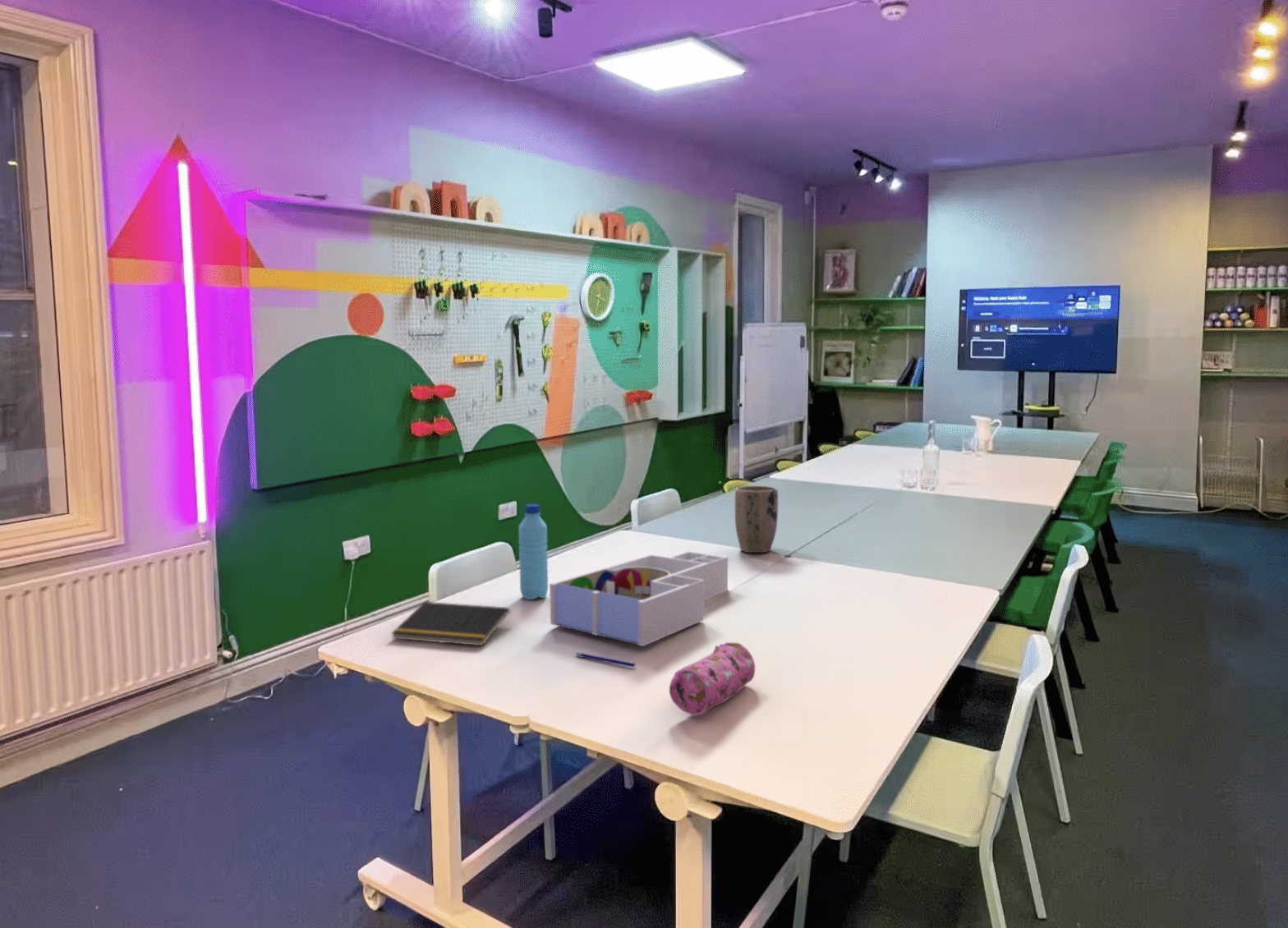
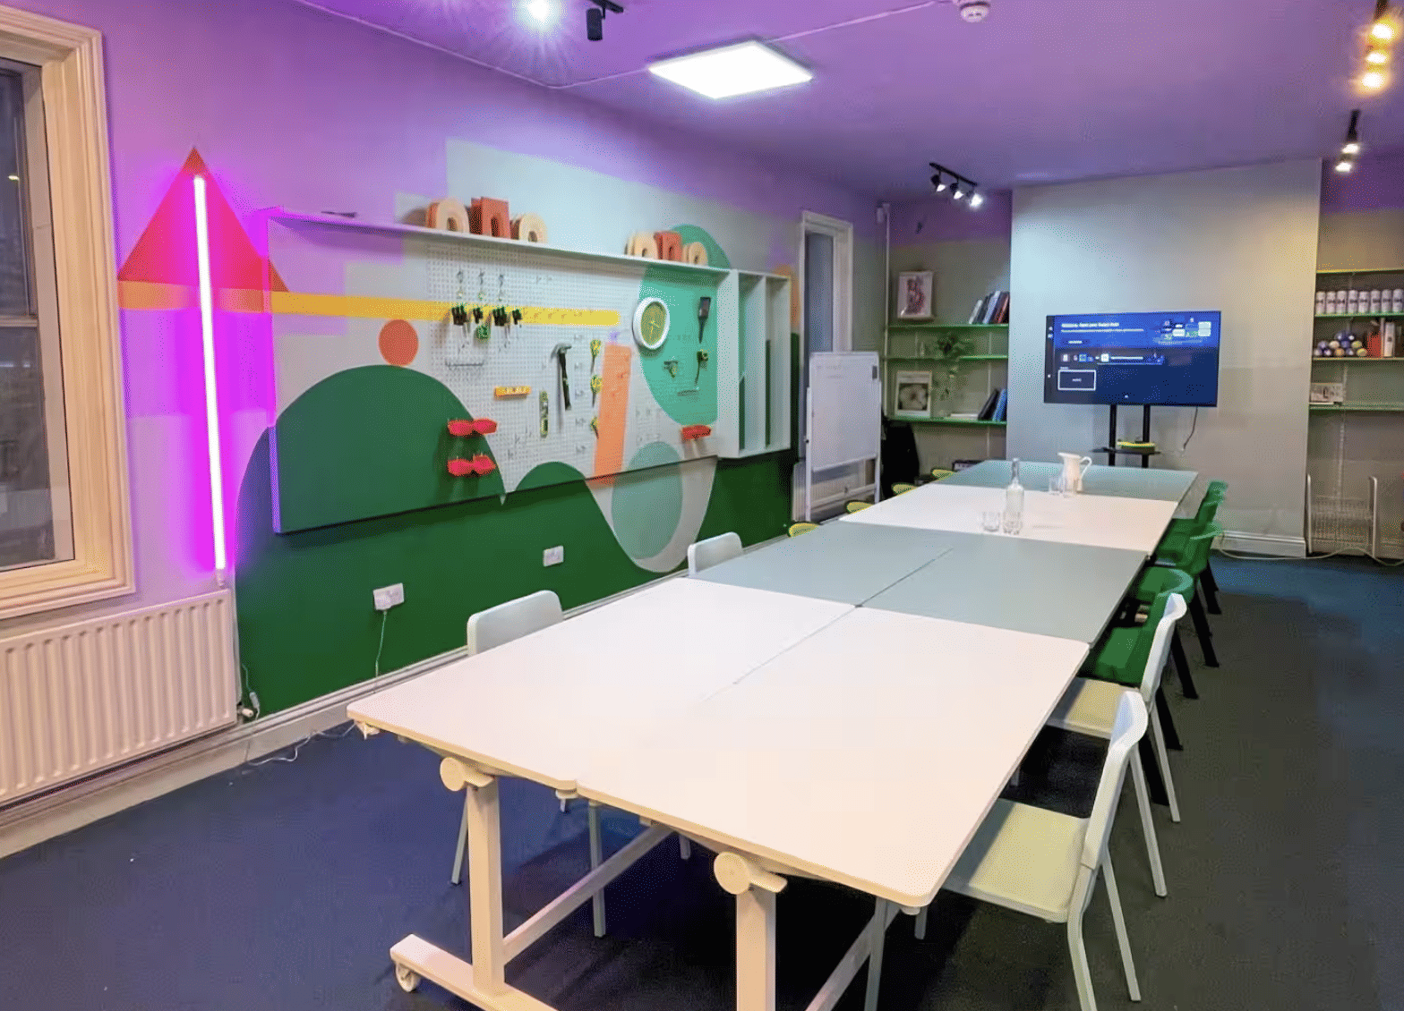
- pencil case (713, 677)
- pen (605, 659)
- plant pot (756, 519)
- notepad (452, 622)
- desk organizer (658, 590)
- water bottle (533, 551)
